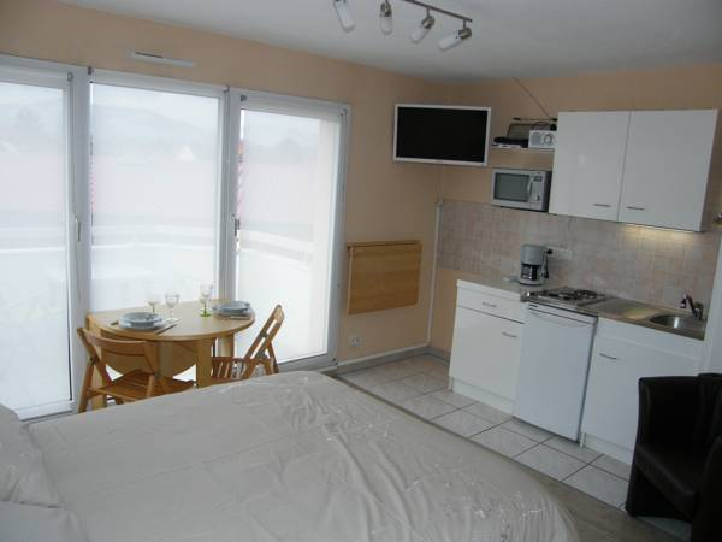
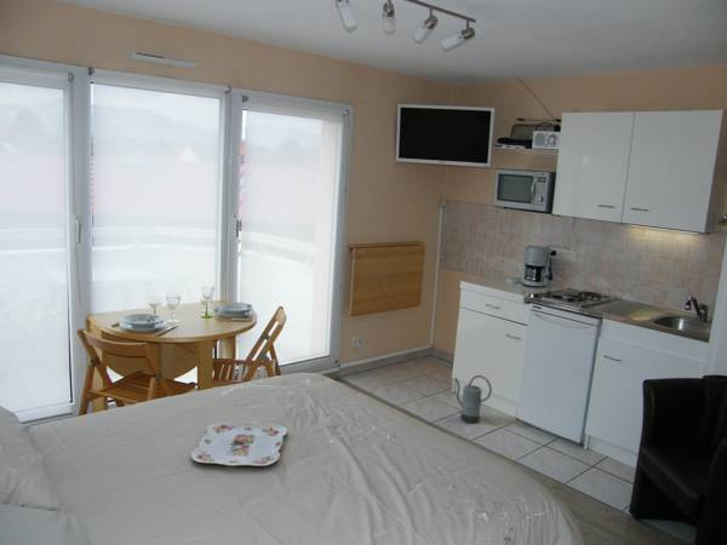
+ serving tray (241, 442)
+ watering can (471, 396)
